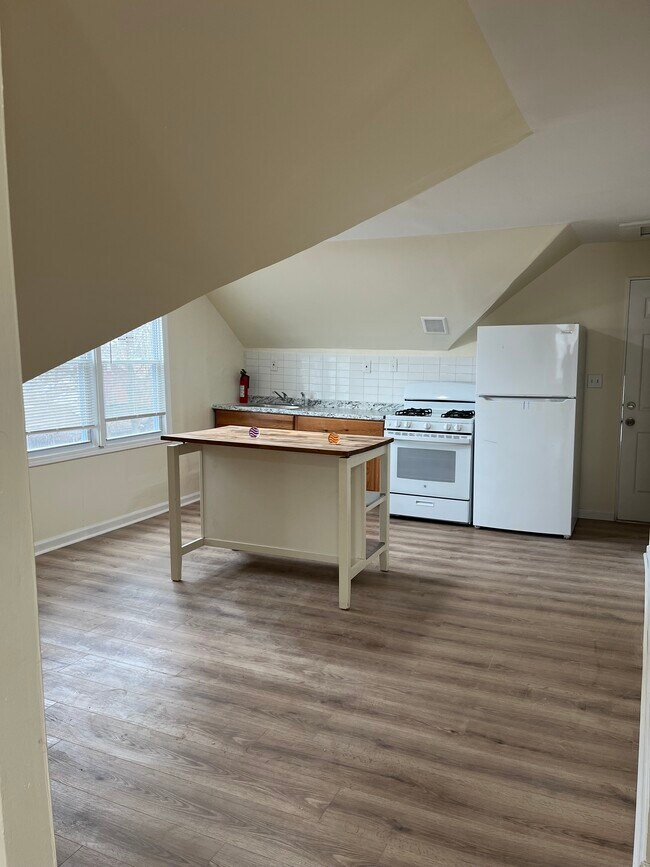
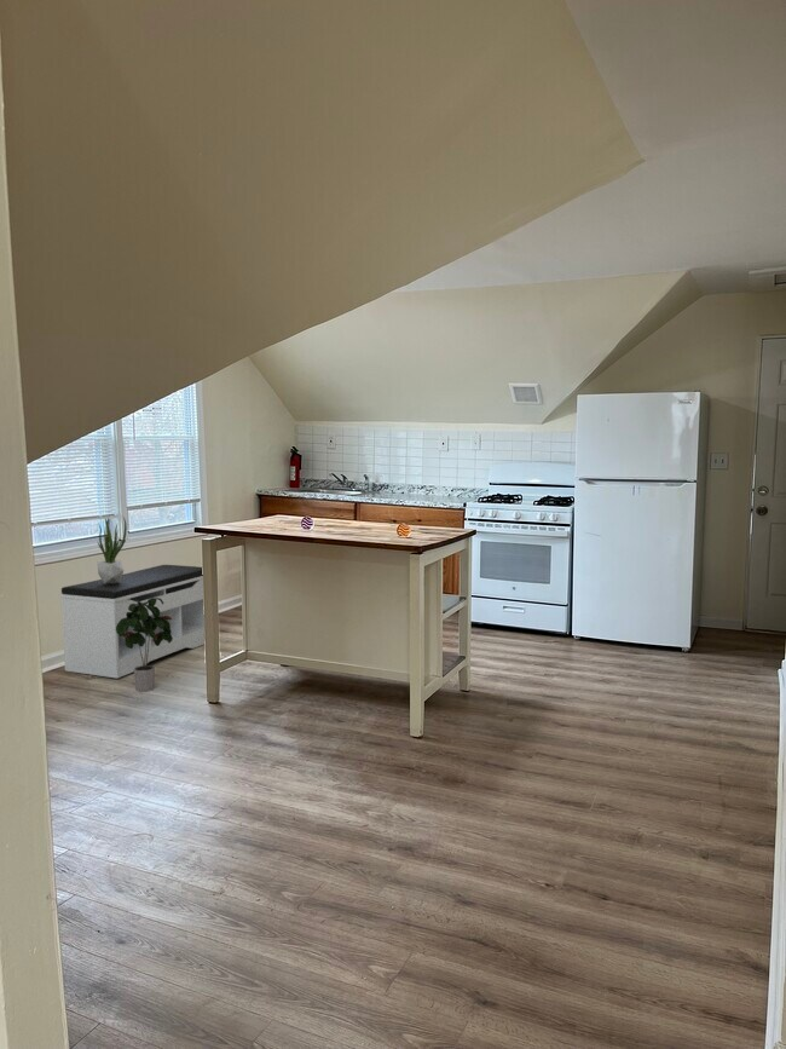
+ potted plant (145, 644)
+ bench (140, 621)
+ potted plant (111, 549)
